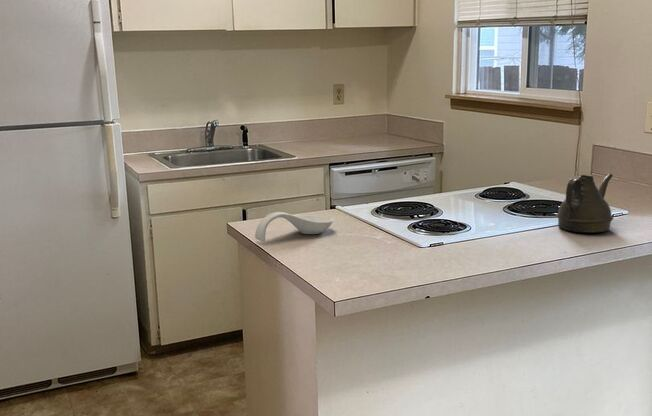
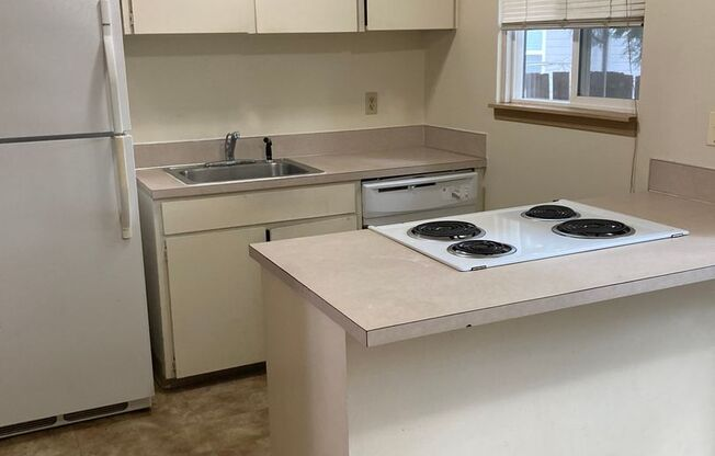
- teapot (591, 200)
- spoon rest (295, 222)
